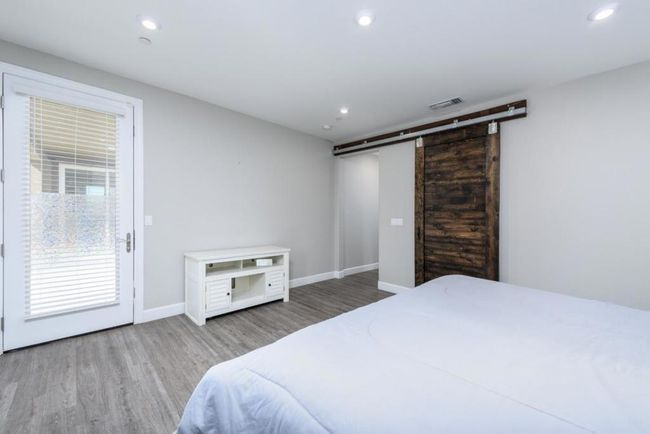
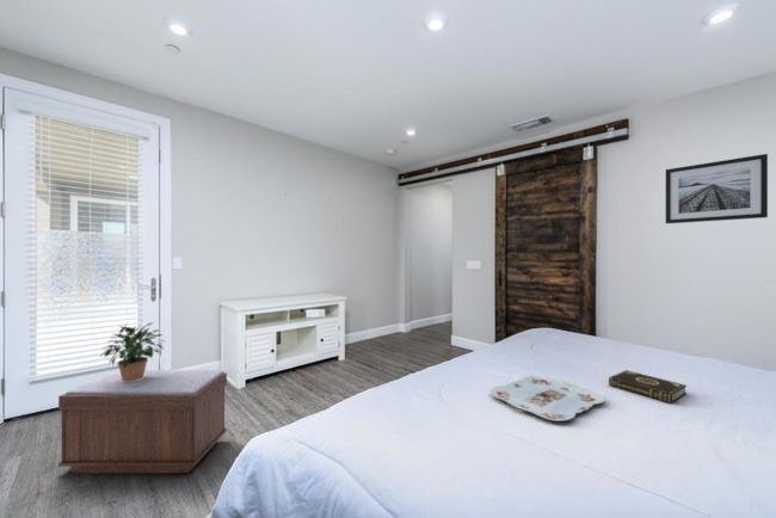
+ wall art (712, 191)
+ potted plant (136, 347)
+ serving tray (546, 395)
+ bench (150, 417)
+ book (646, 384)
